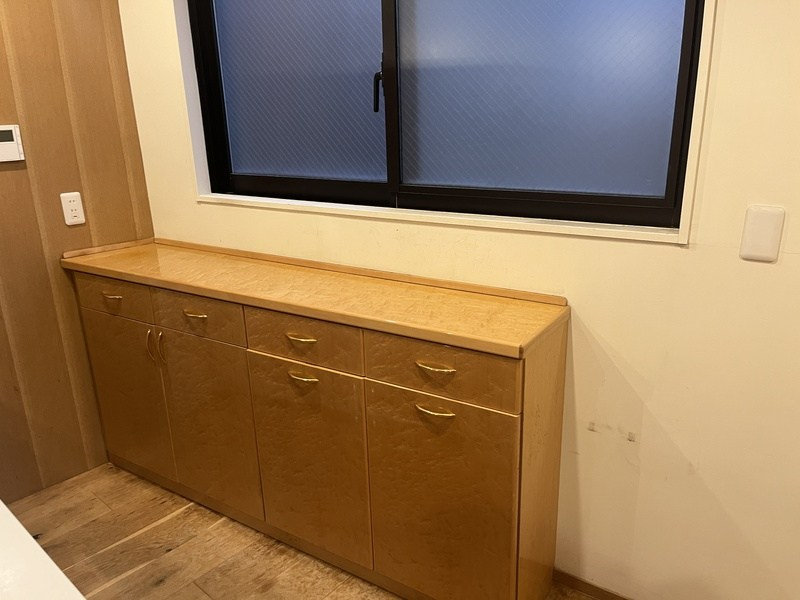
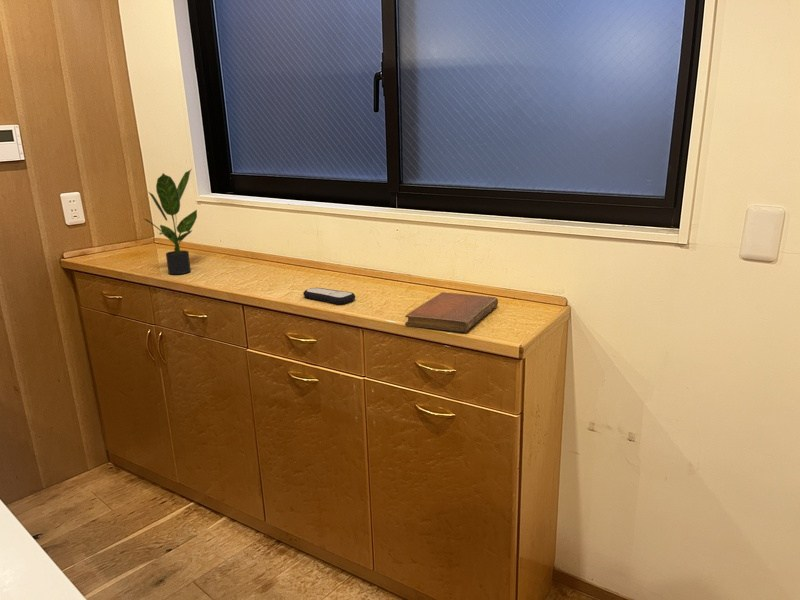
+ potted plant (176, 220)
+ notebook (453, 310)
+ remote control (328, 295)
